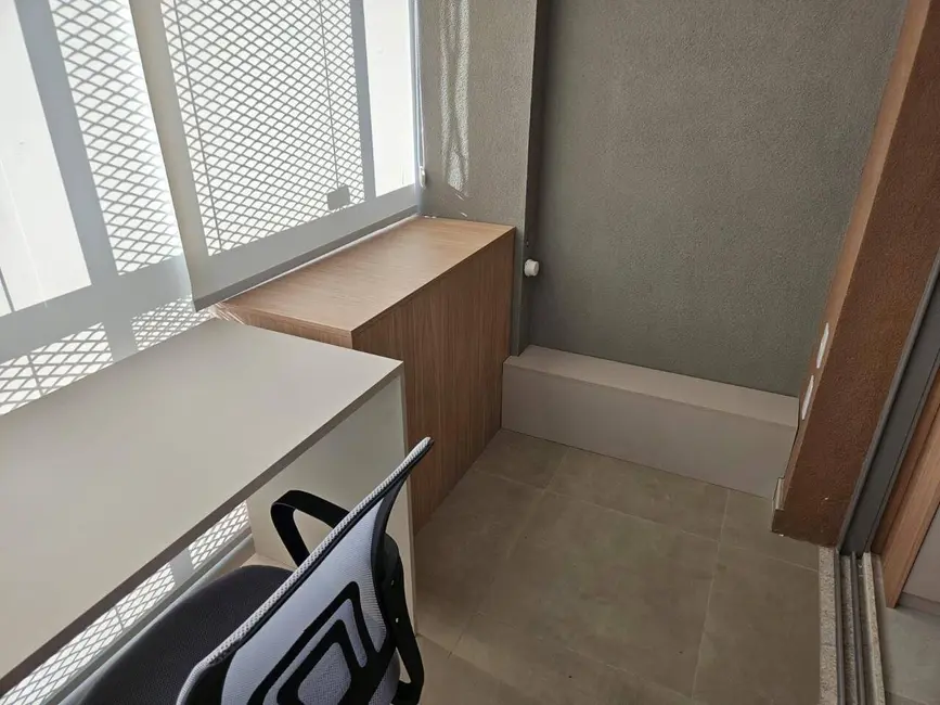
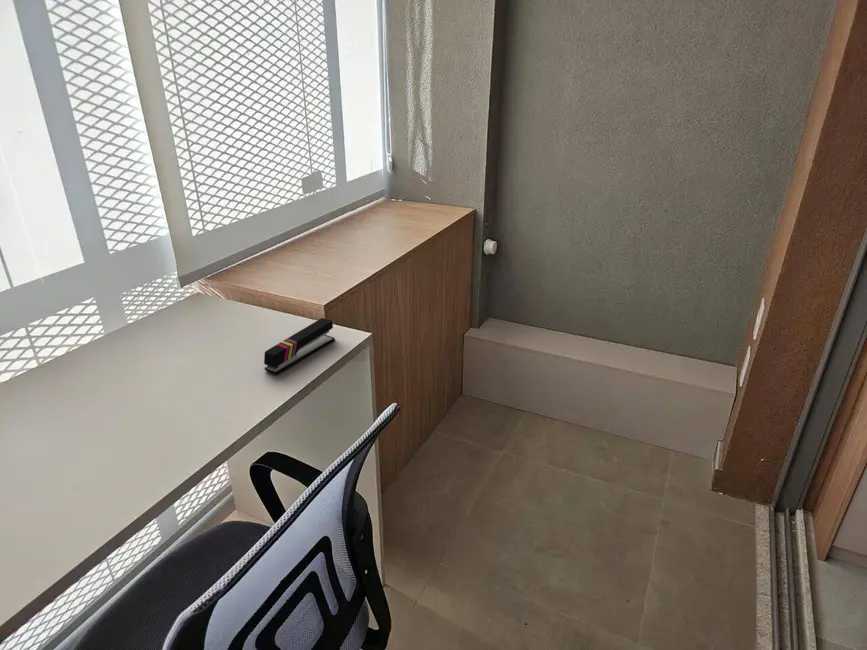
+ stapler (300, 344)
